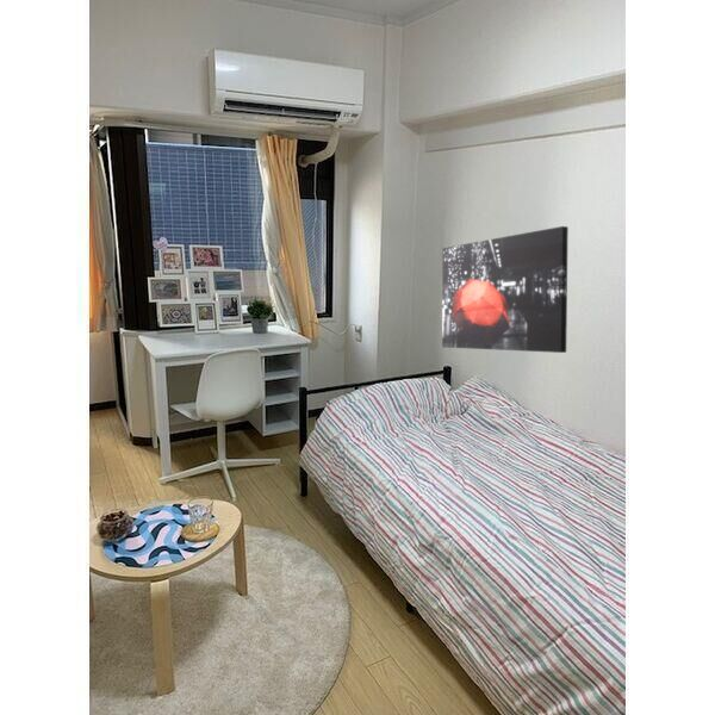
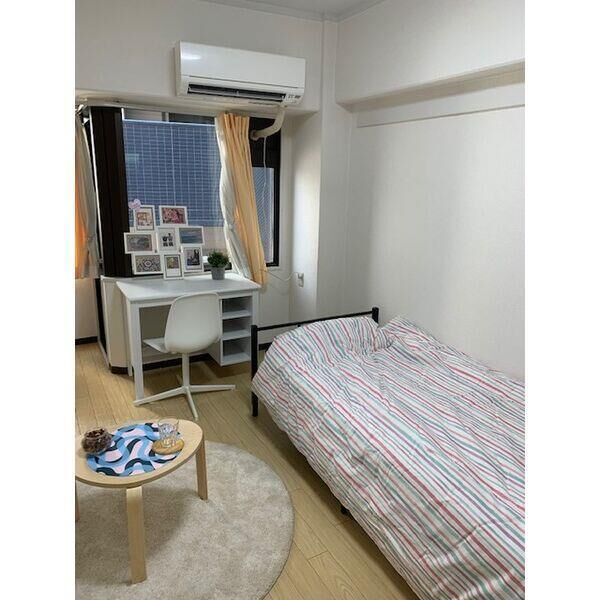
- wall art (497, 294)
